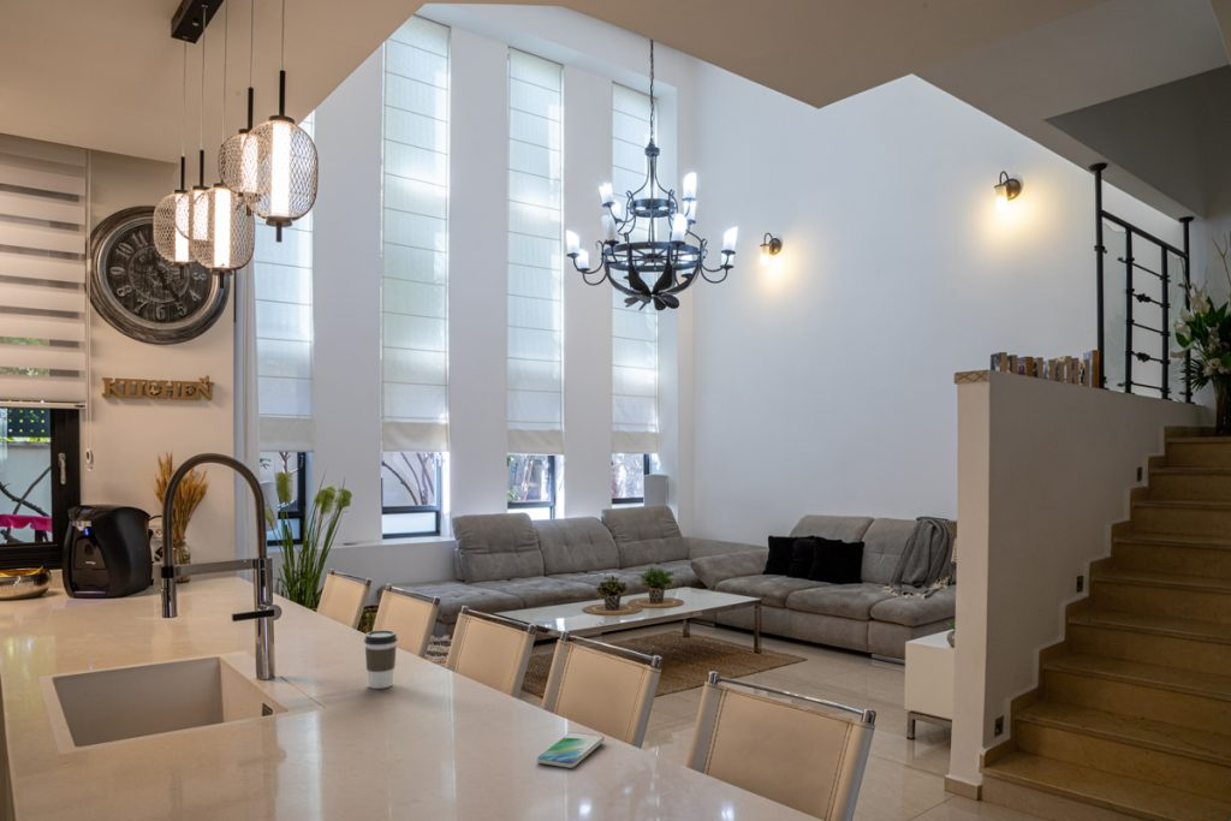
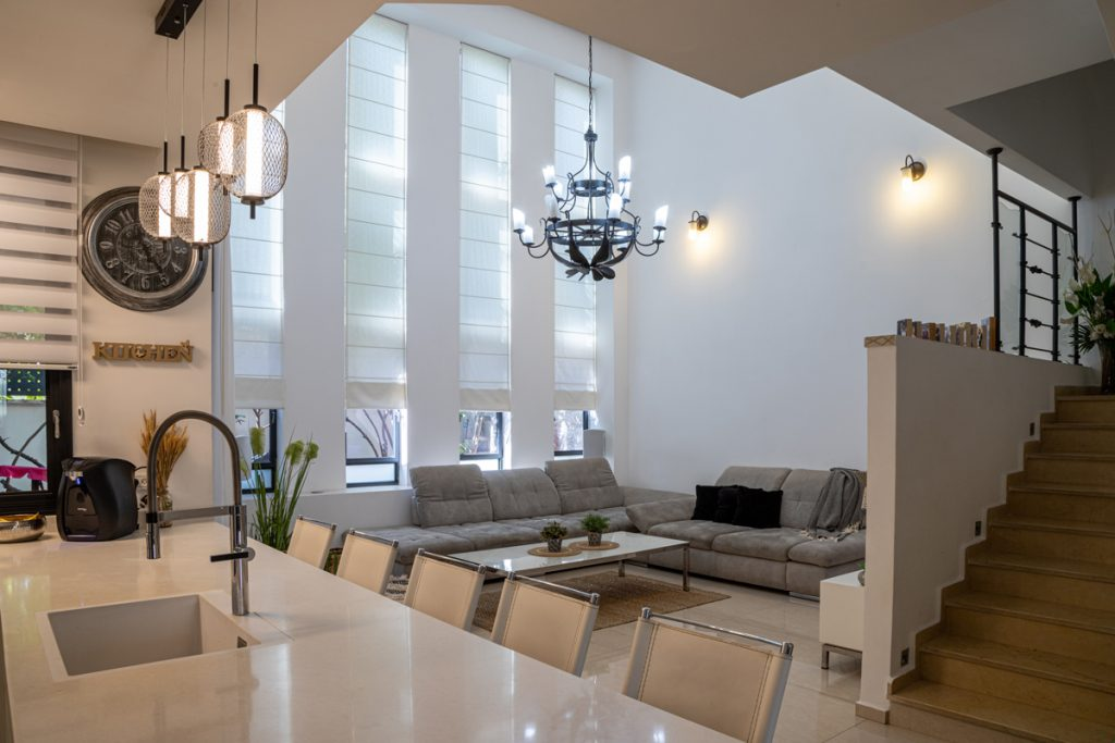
- smartphone (571, 749)
- coffee cup (380, 659)
